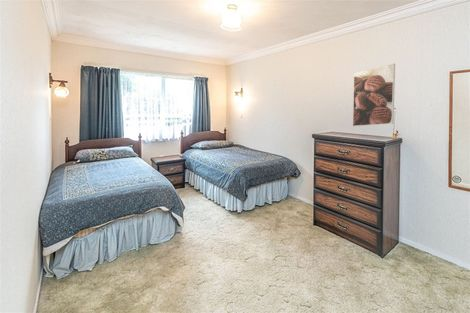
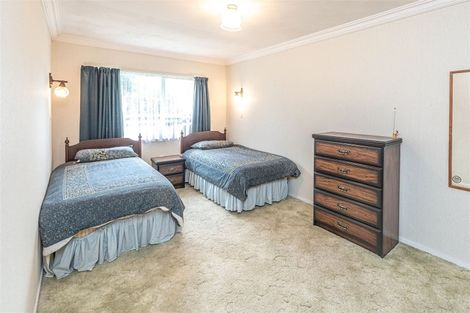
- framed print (372, 97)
